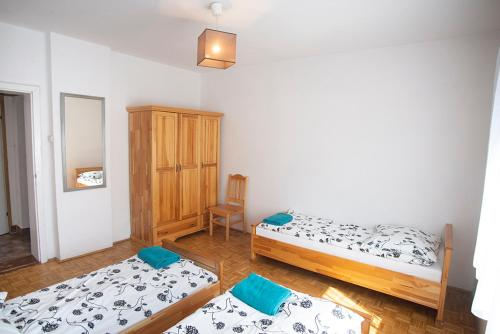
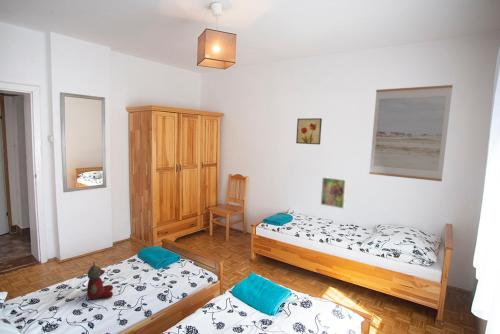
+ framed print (333, 192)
+ wall art (407, 133)
+ wall art (308, 131)
+ stuffed bear (100, 279)
